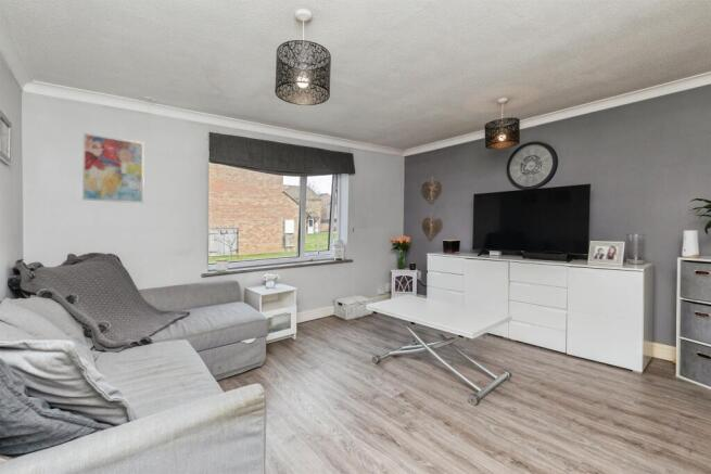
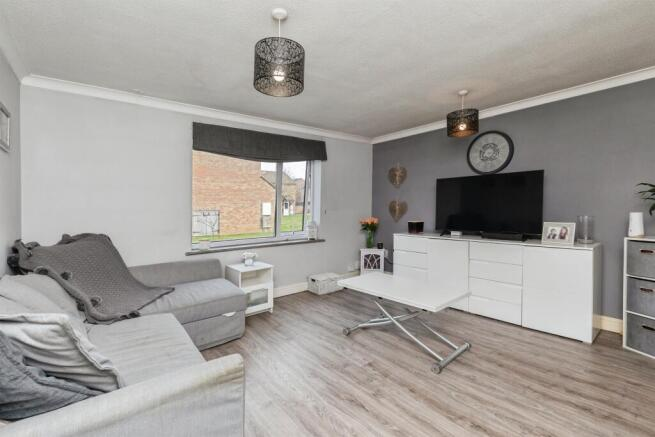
- wall art (114, 169)
